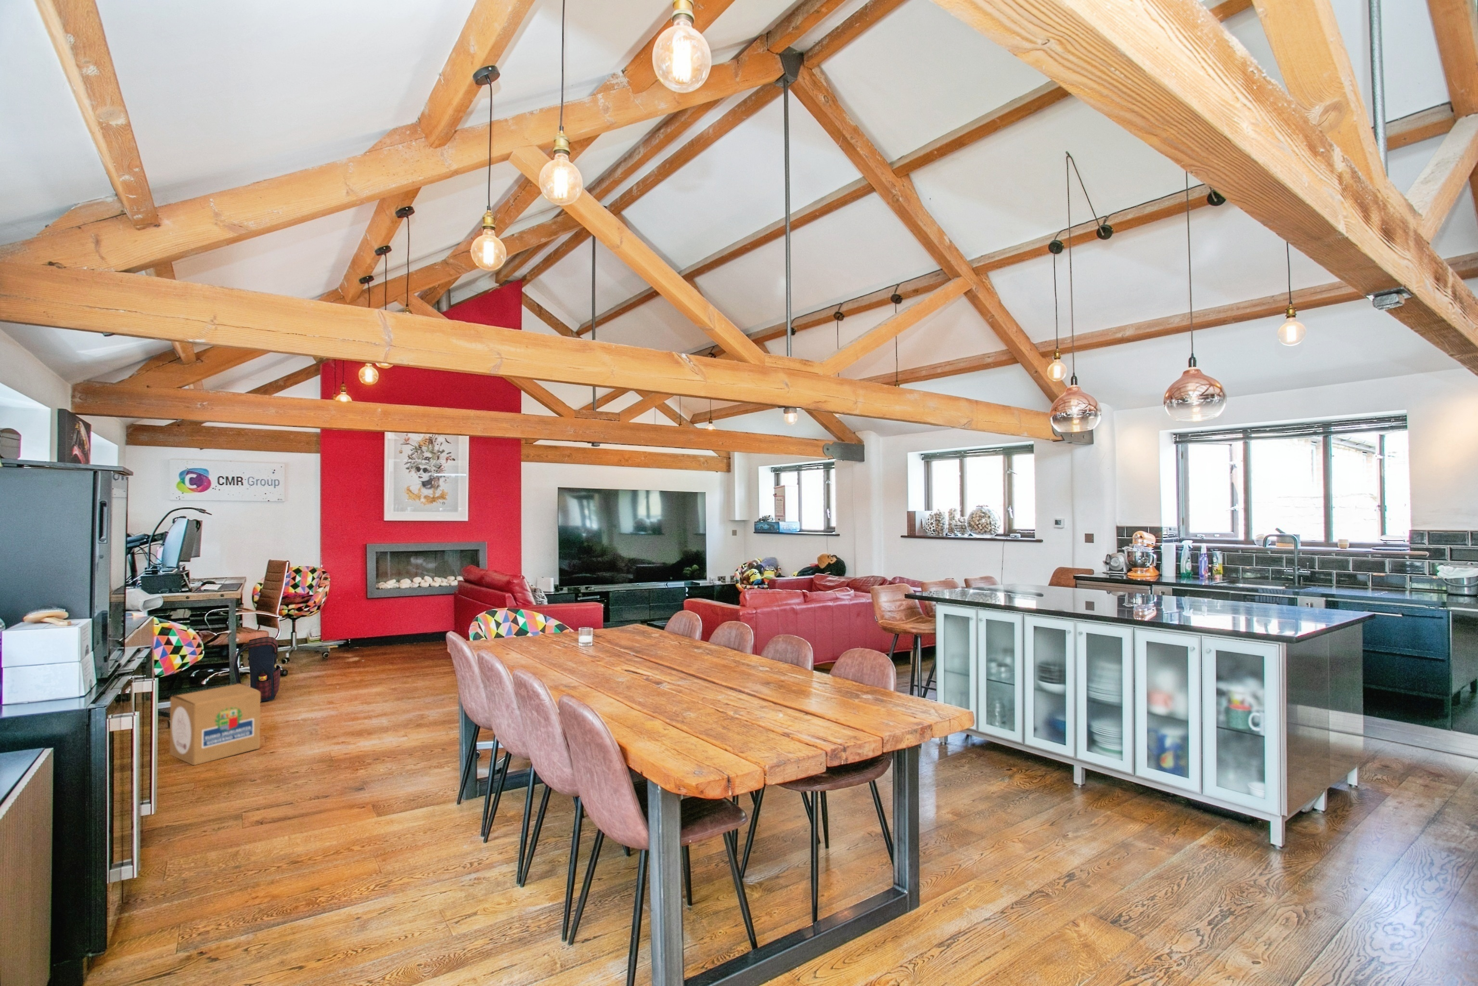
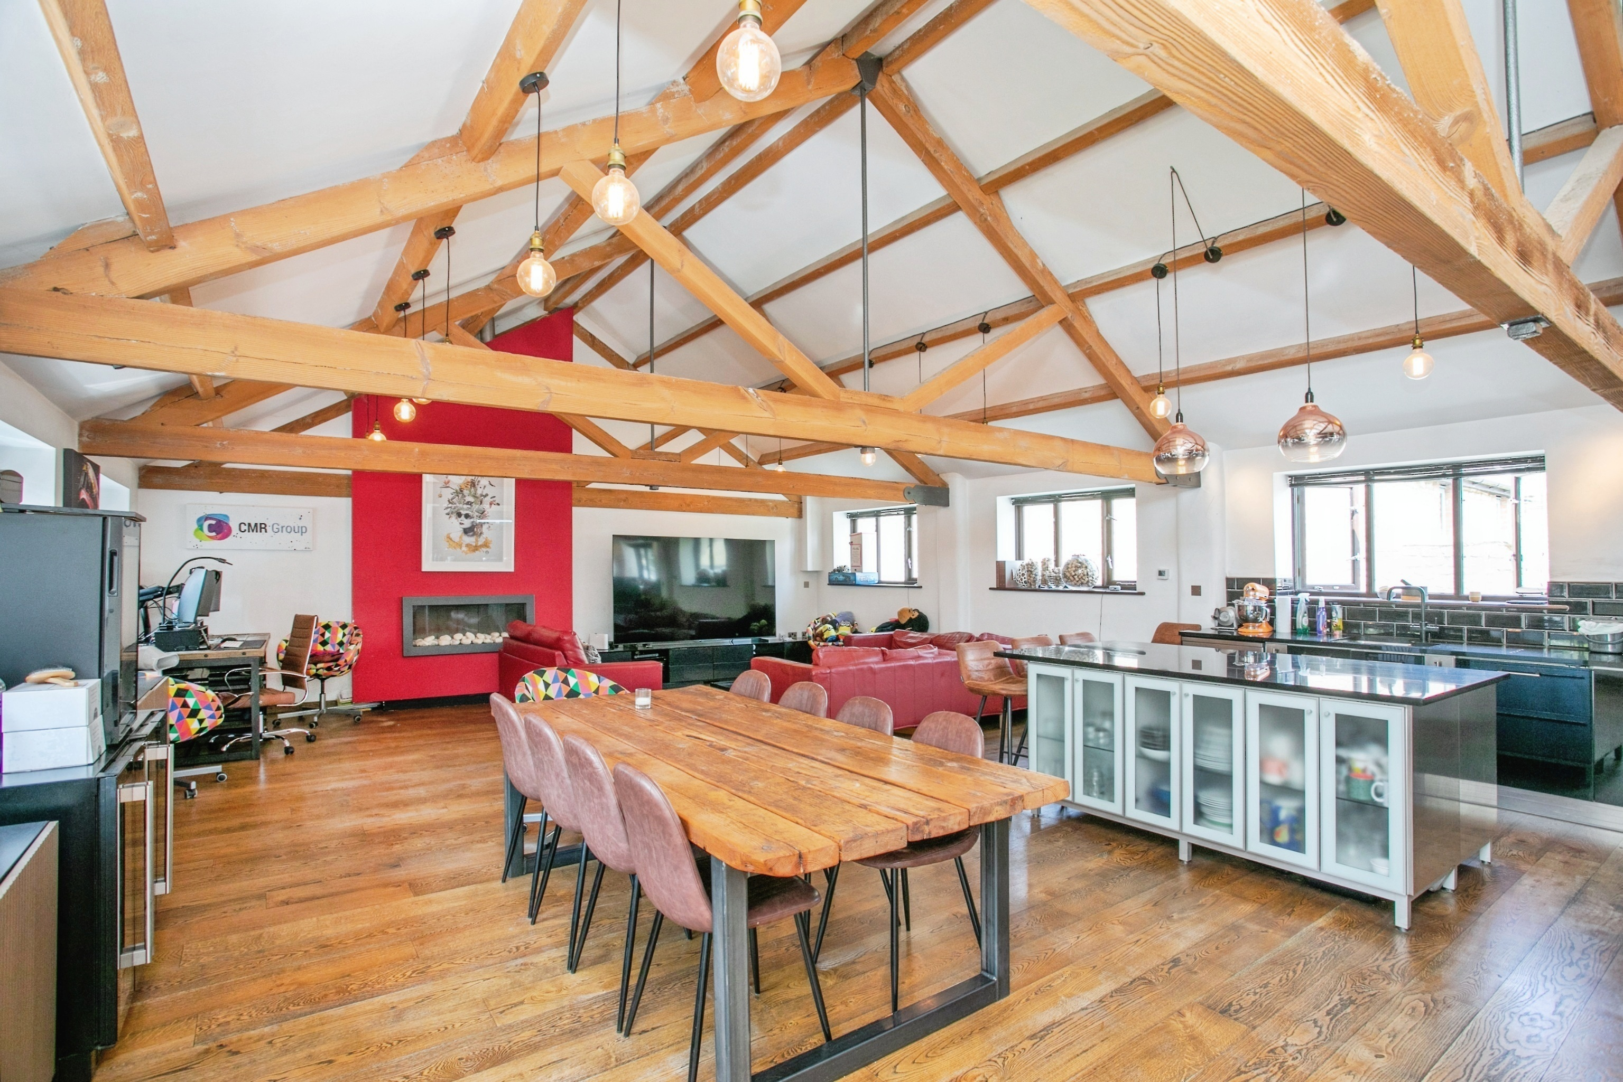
- cardboard box (216, 722)
- satchel (258, 669)
